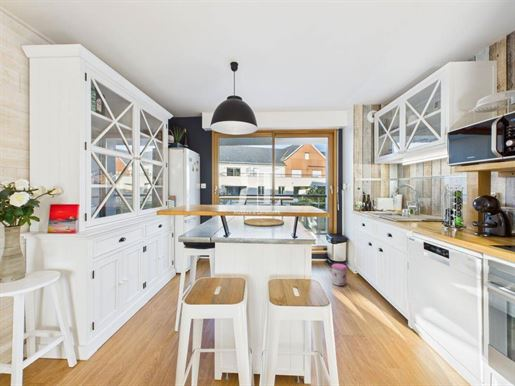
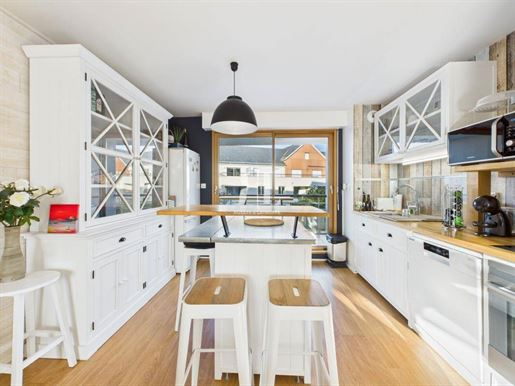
- trash can (339, 274)
